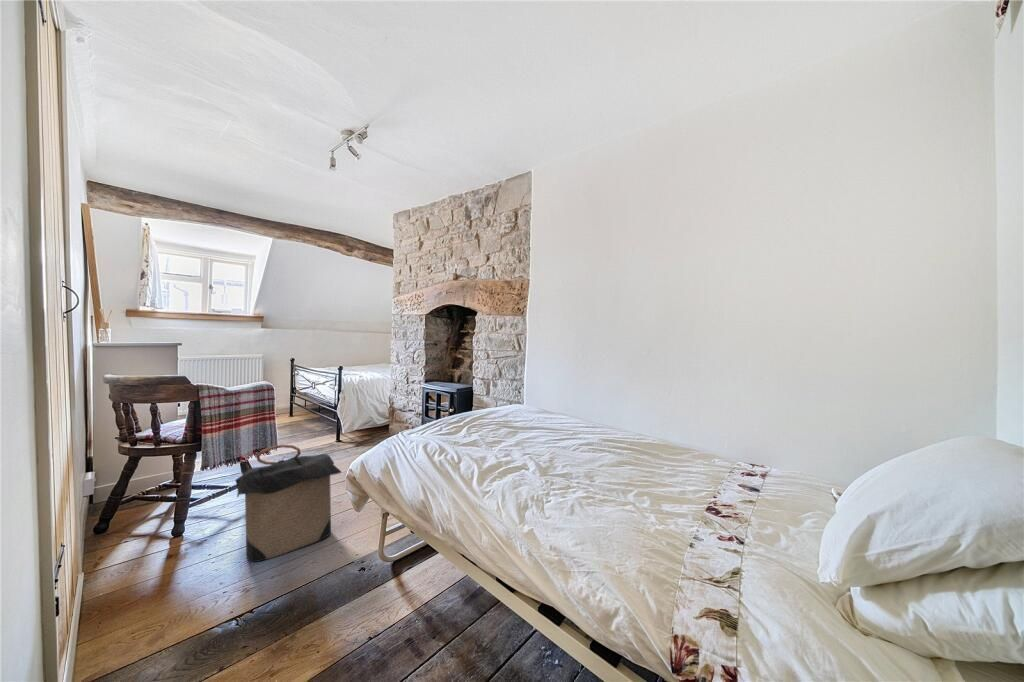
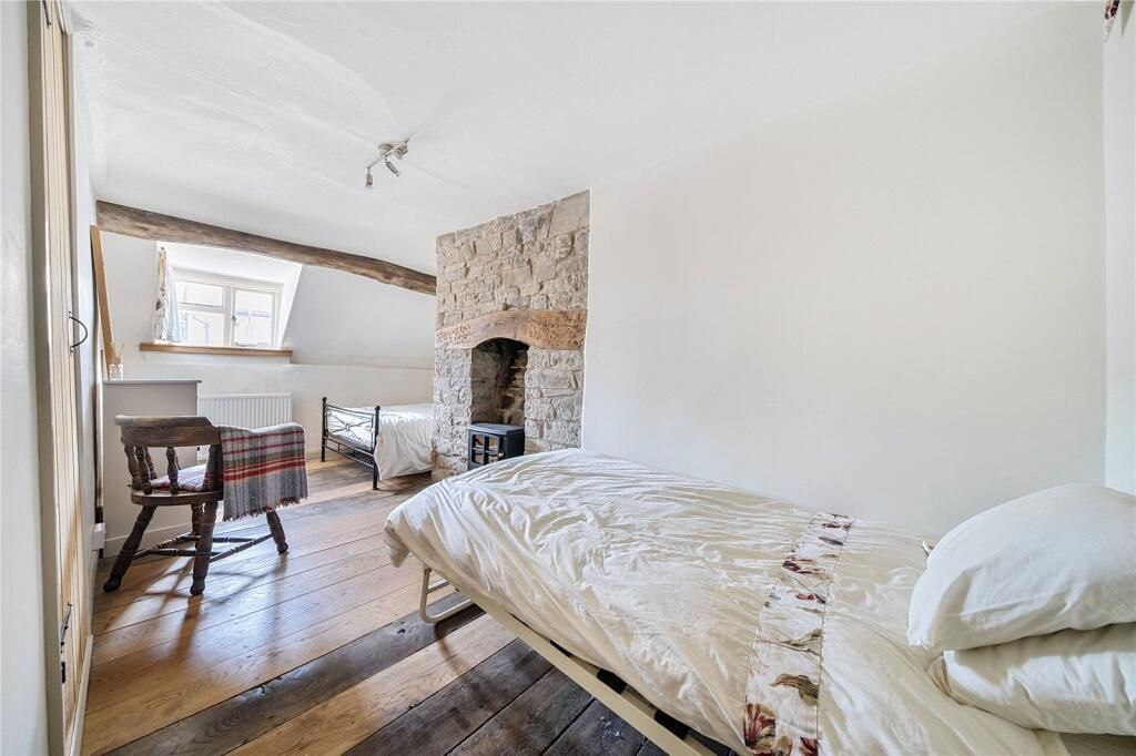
- laundry hamper (291, 490)
